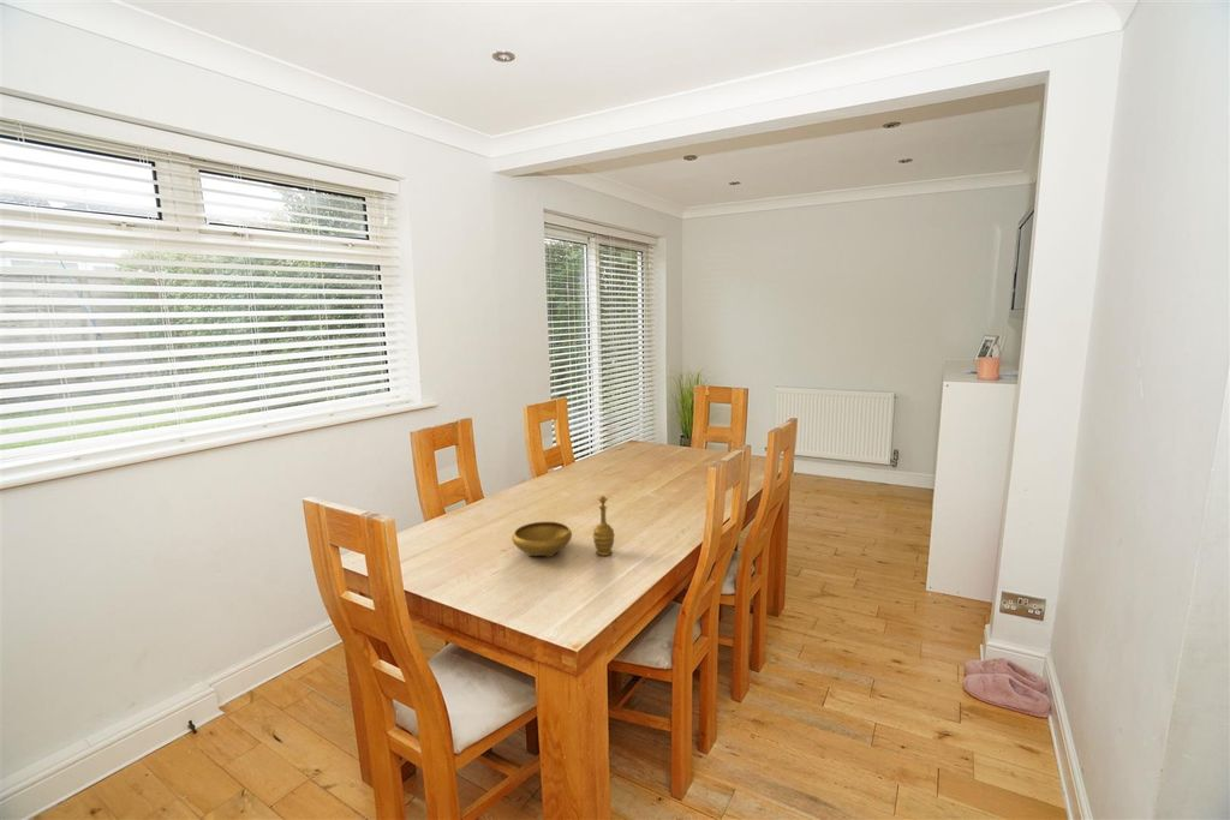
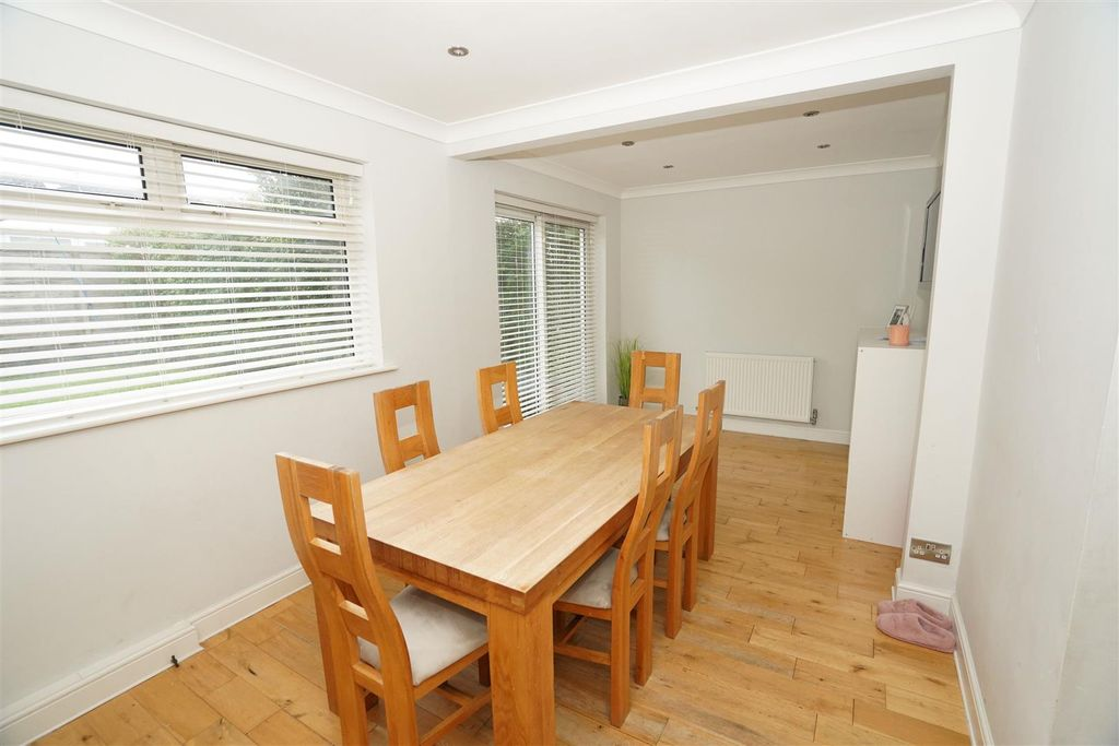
- decorative bowl (562, 523)
